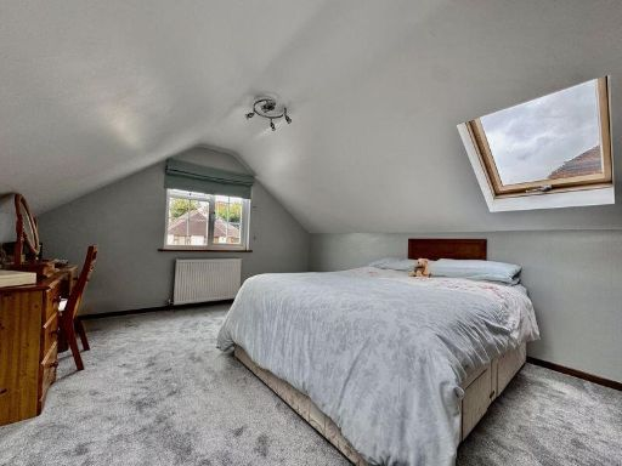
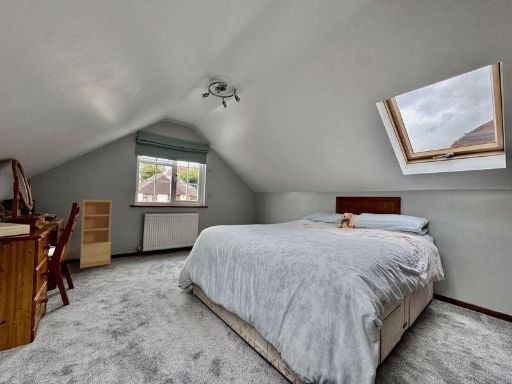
+ bookshelf (96, 231)
